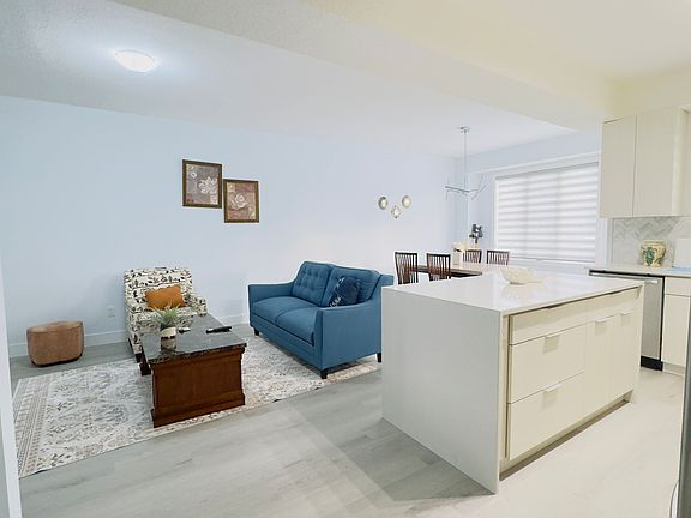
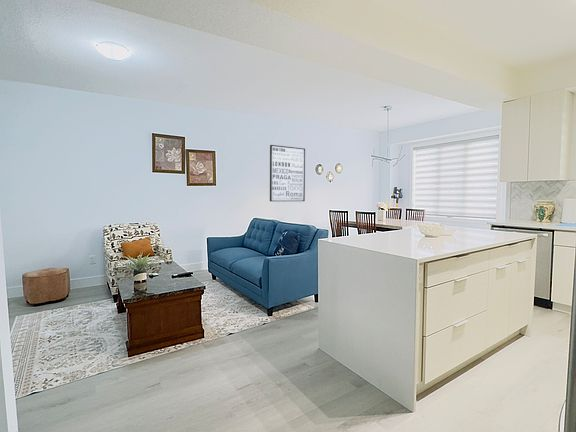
+ wall art (287, 174)
